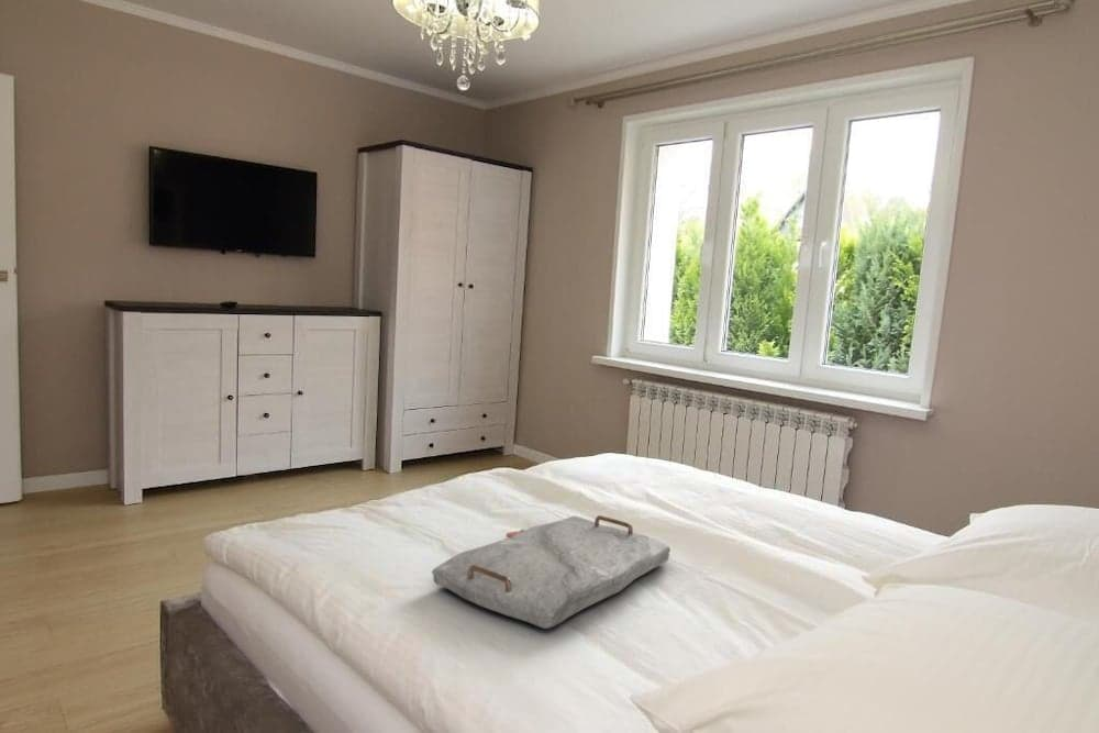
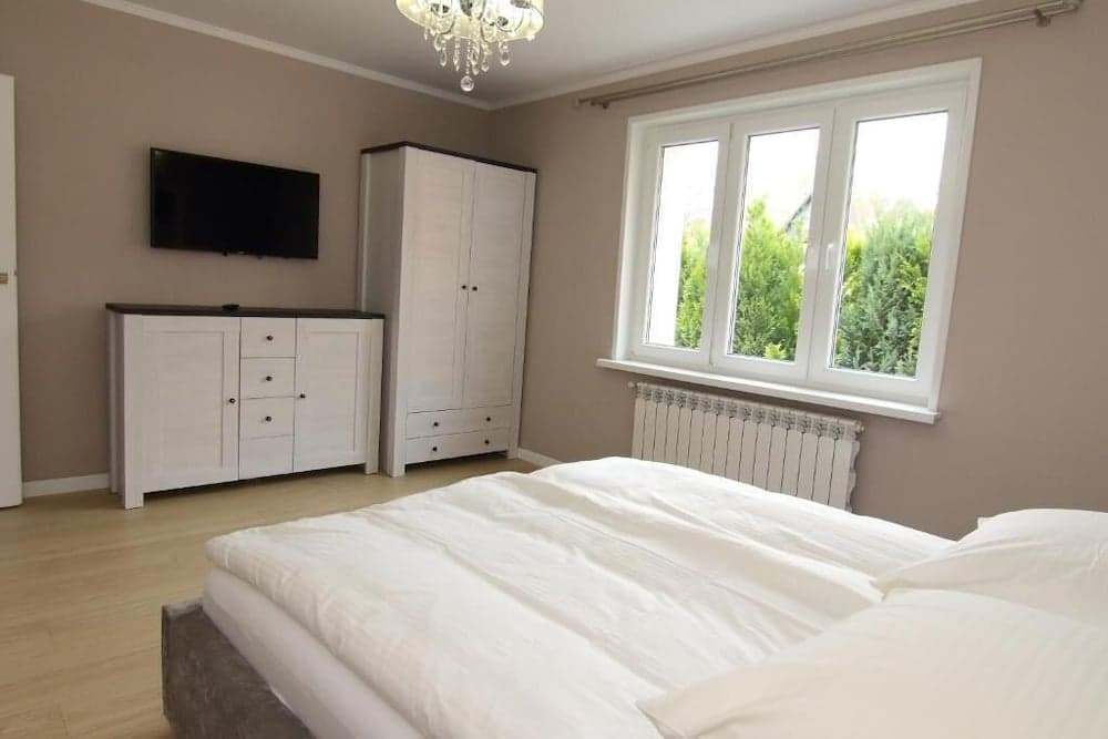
- serving tray (547, 553)
